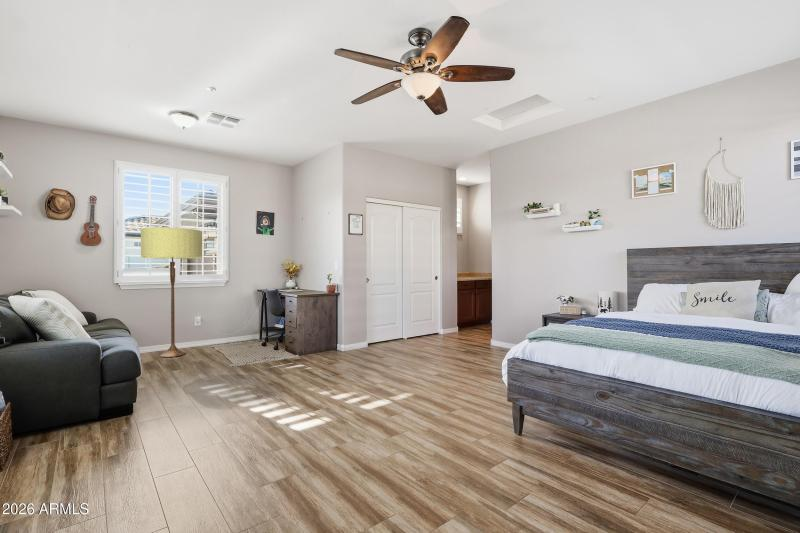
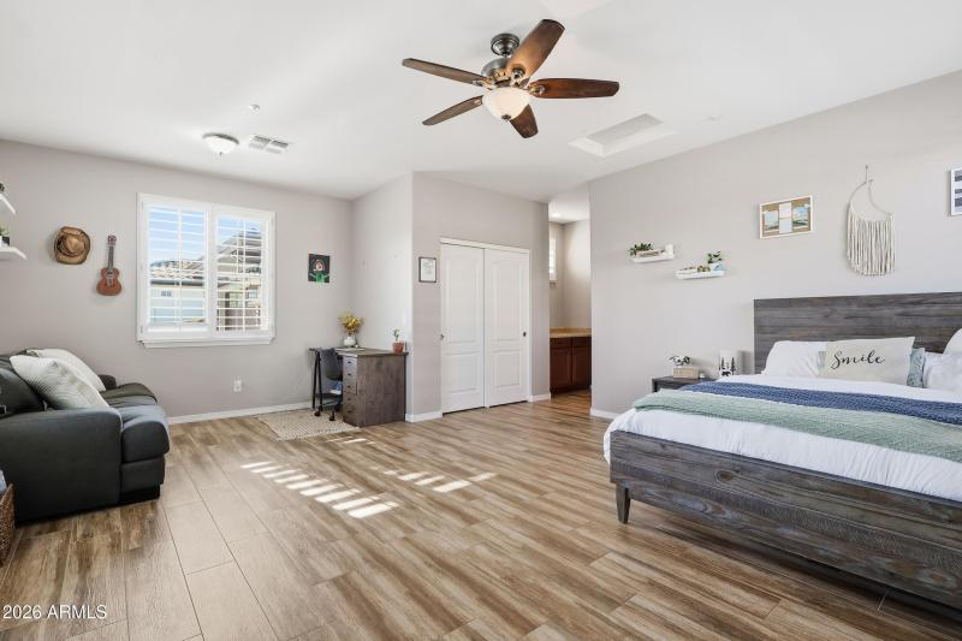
- floor lamp (172, 291)
